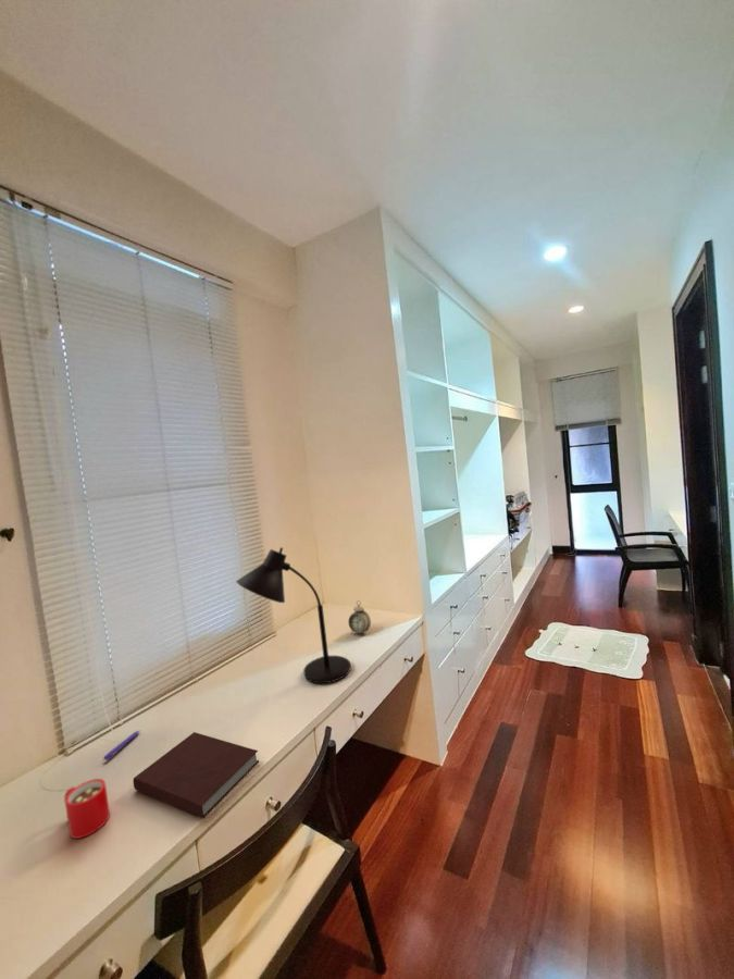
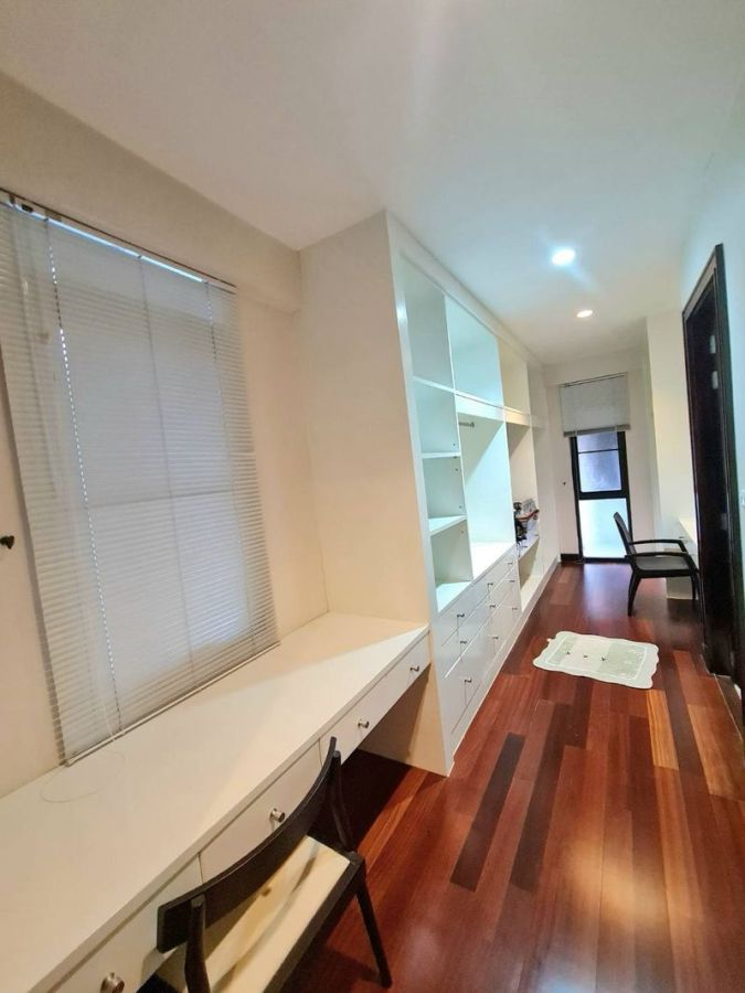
- notebook (197, 769)
- pen (122, 743)
- mug (82, 805)
- desk lamp (284, 602)
- alarm clock (358, 617)
